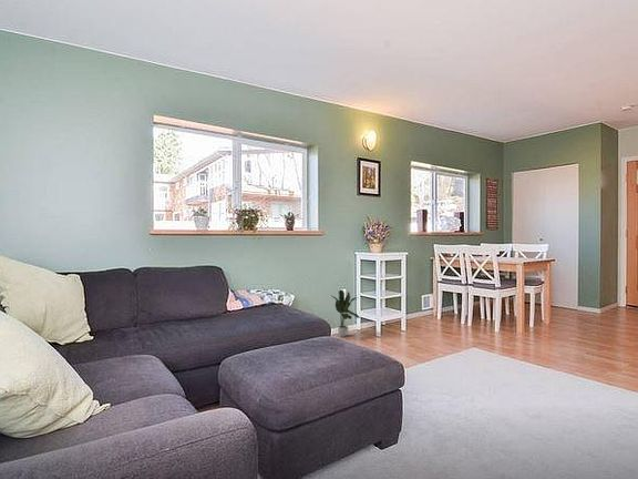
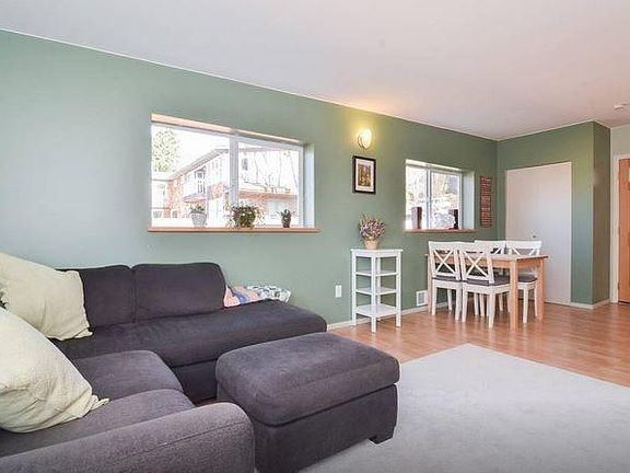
- potted plant (344, 314)
